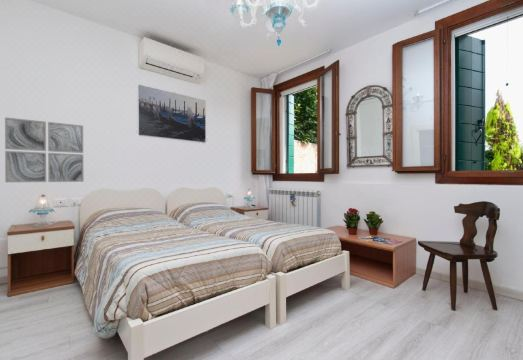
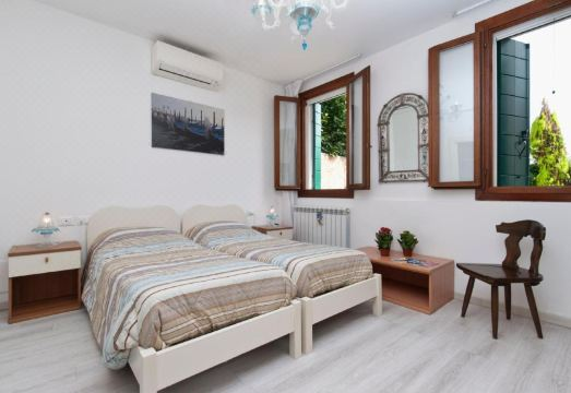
- wall art (48, 153)
